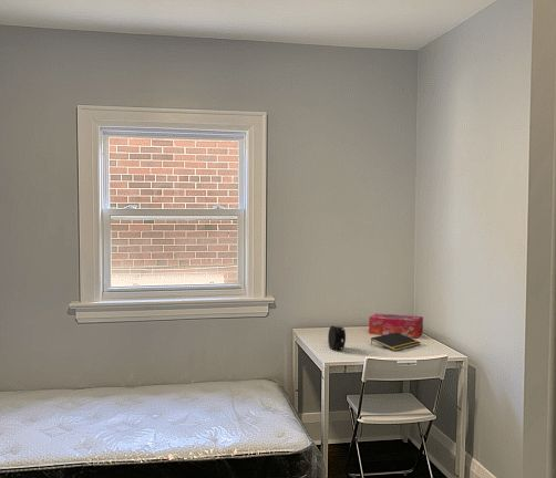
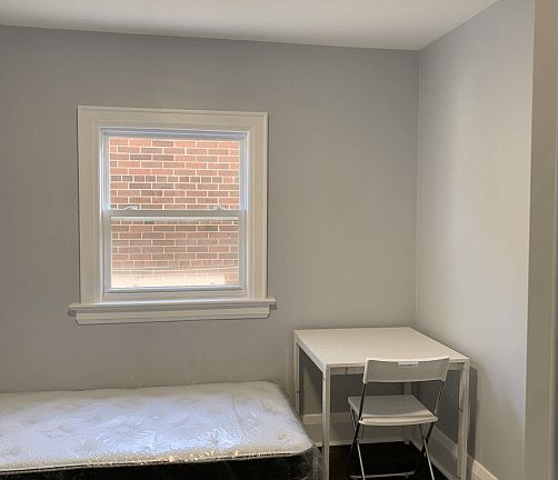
- notepad (395, 341)
- tissue box (395, 324)
- alarm clock (337, 336)
